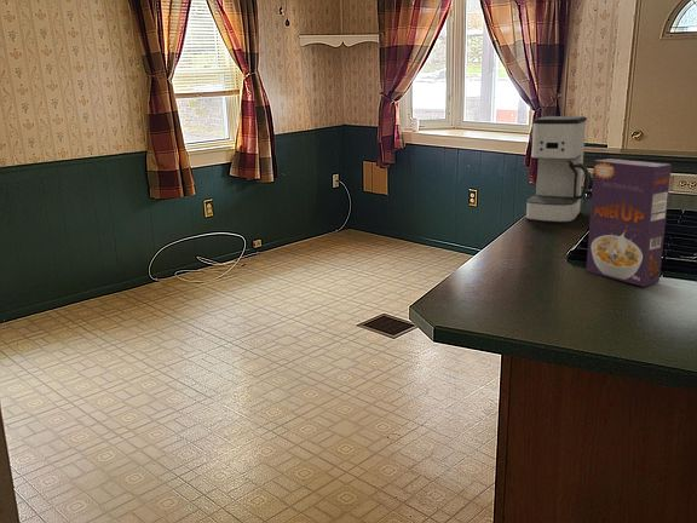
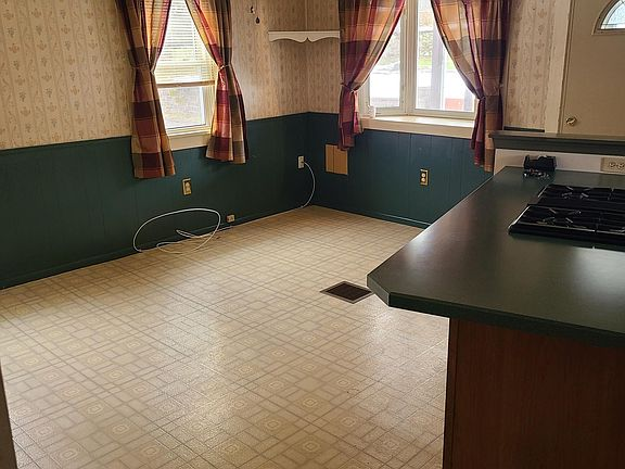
- coffee maker (559, 168)
- cereal box (626, 220)
